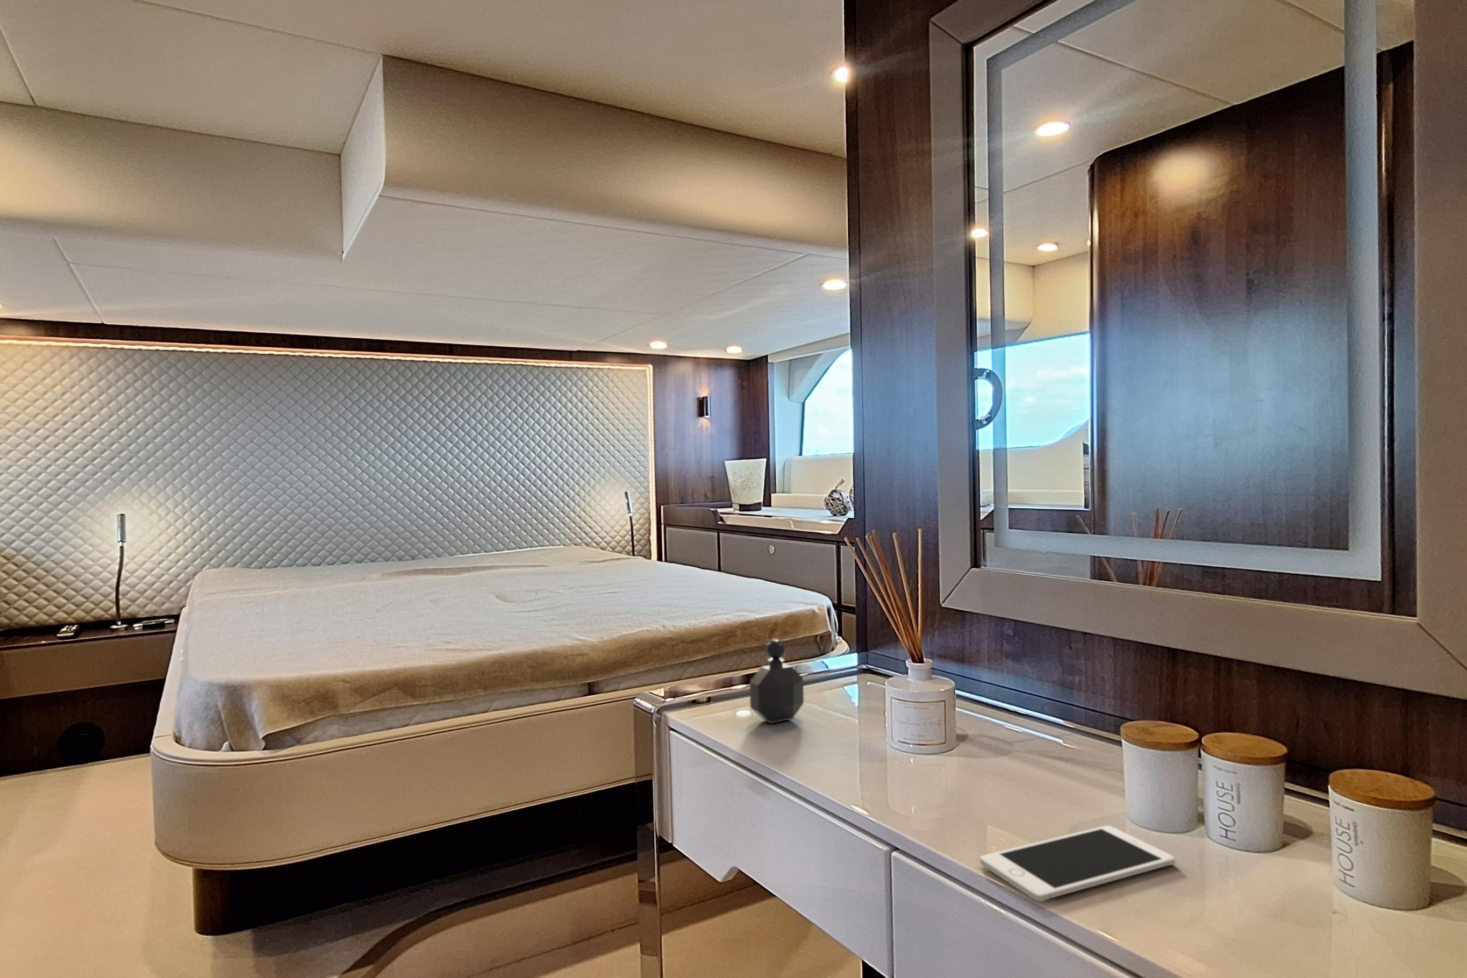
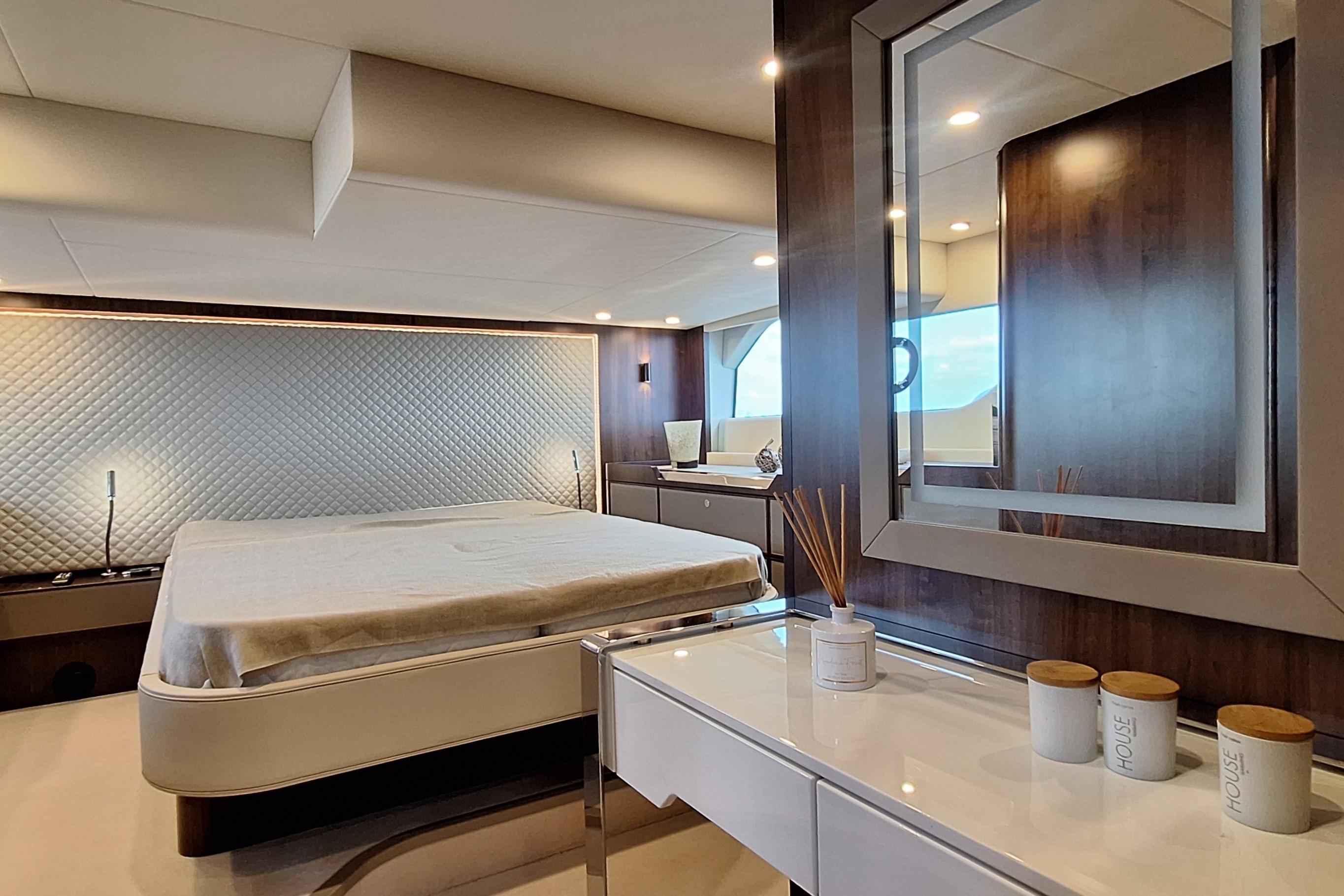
- cell phone (1076, 860)
- perfume bottle (776, 679)
